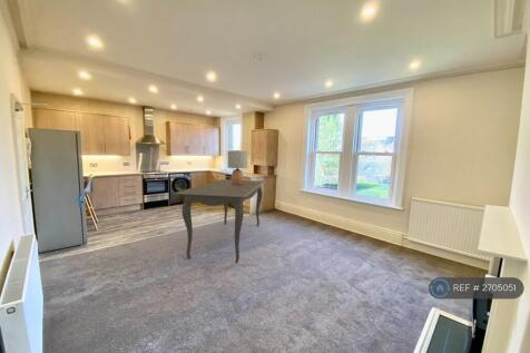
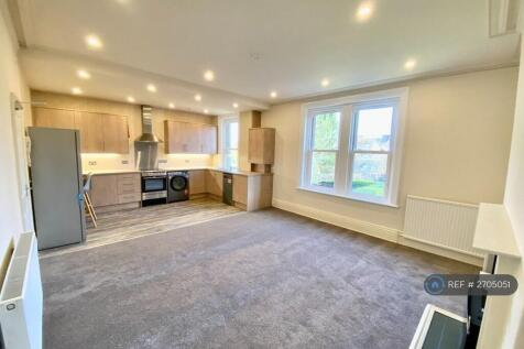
- lamp (237, 167)
- dining table (226, 213)
